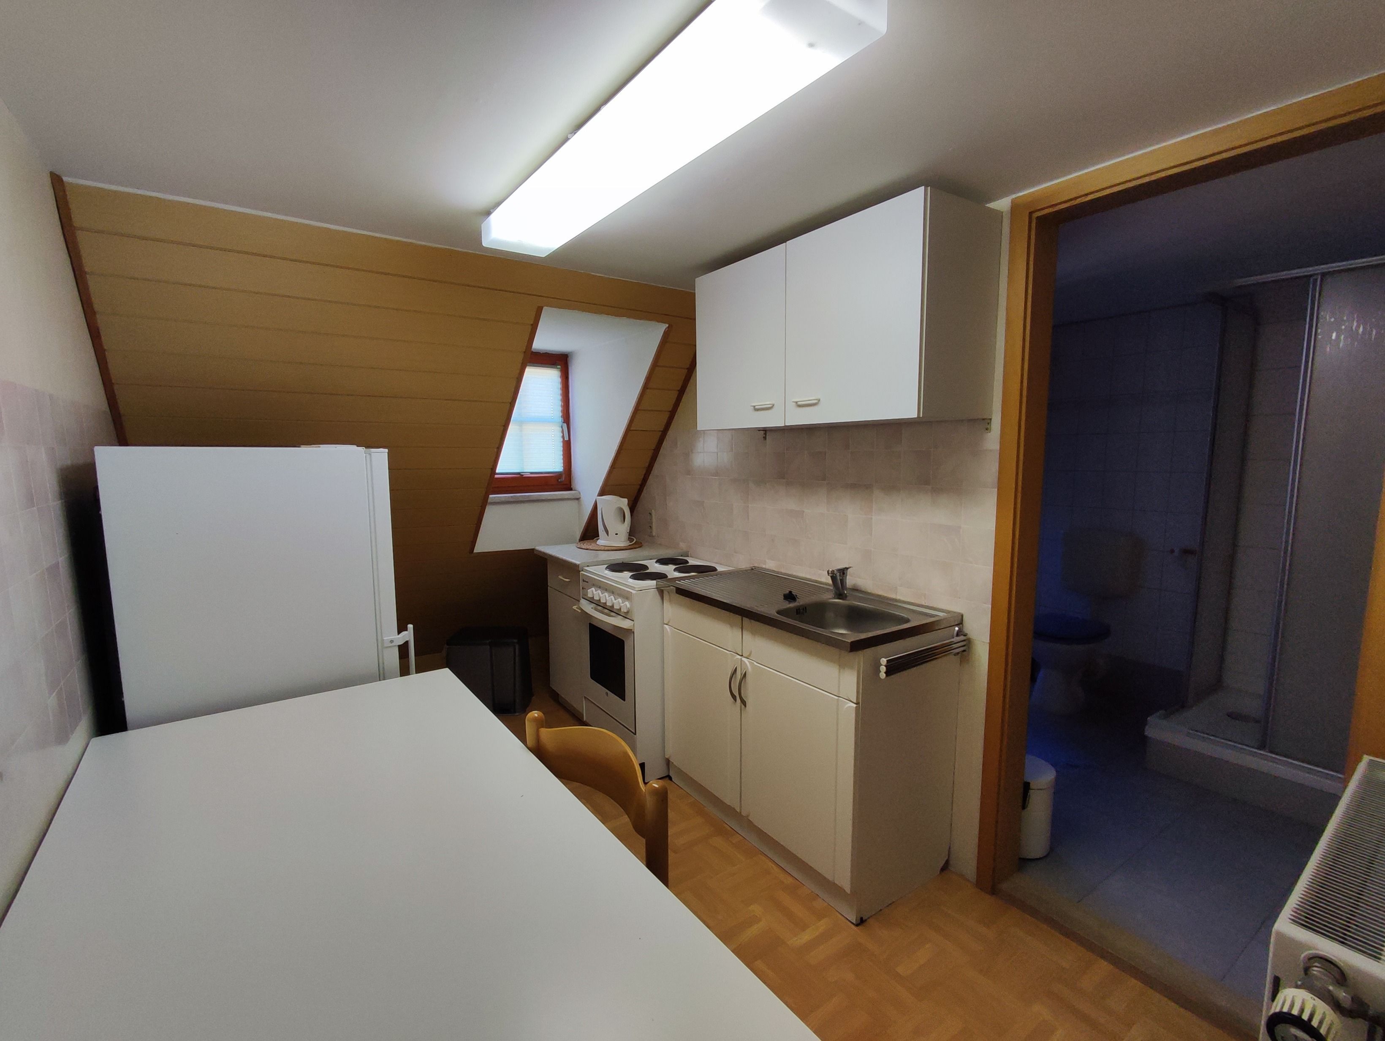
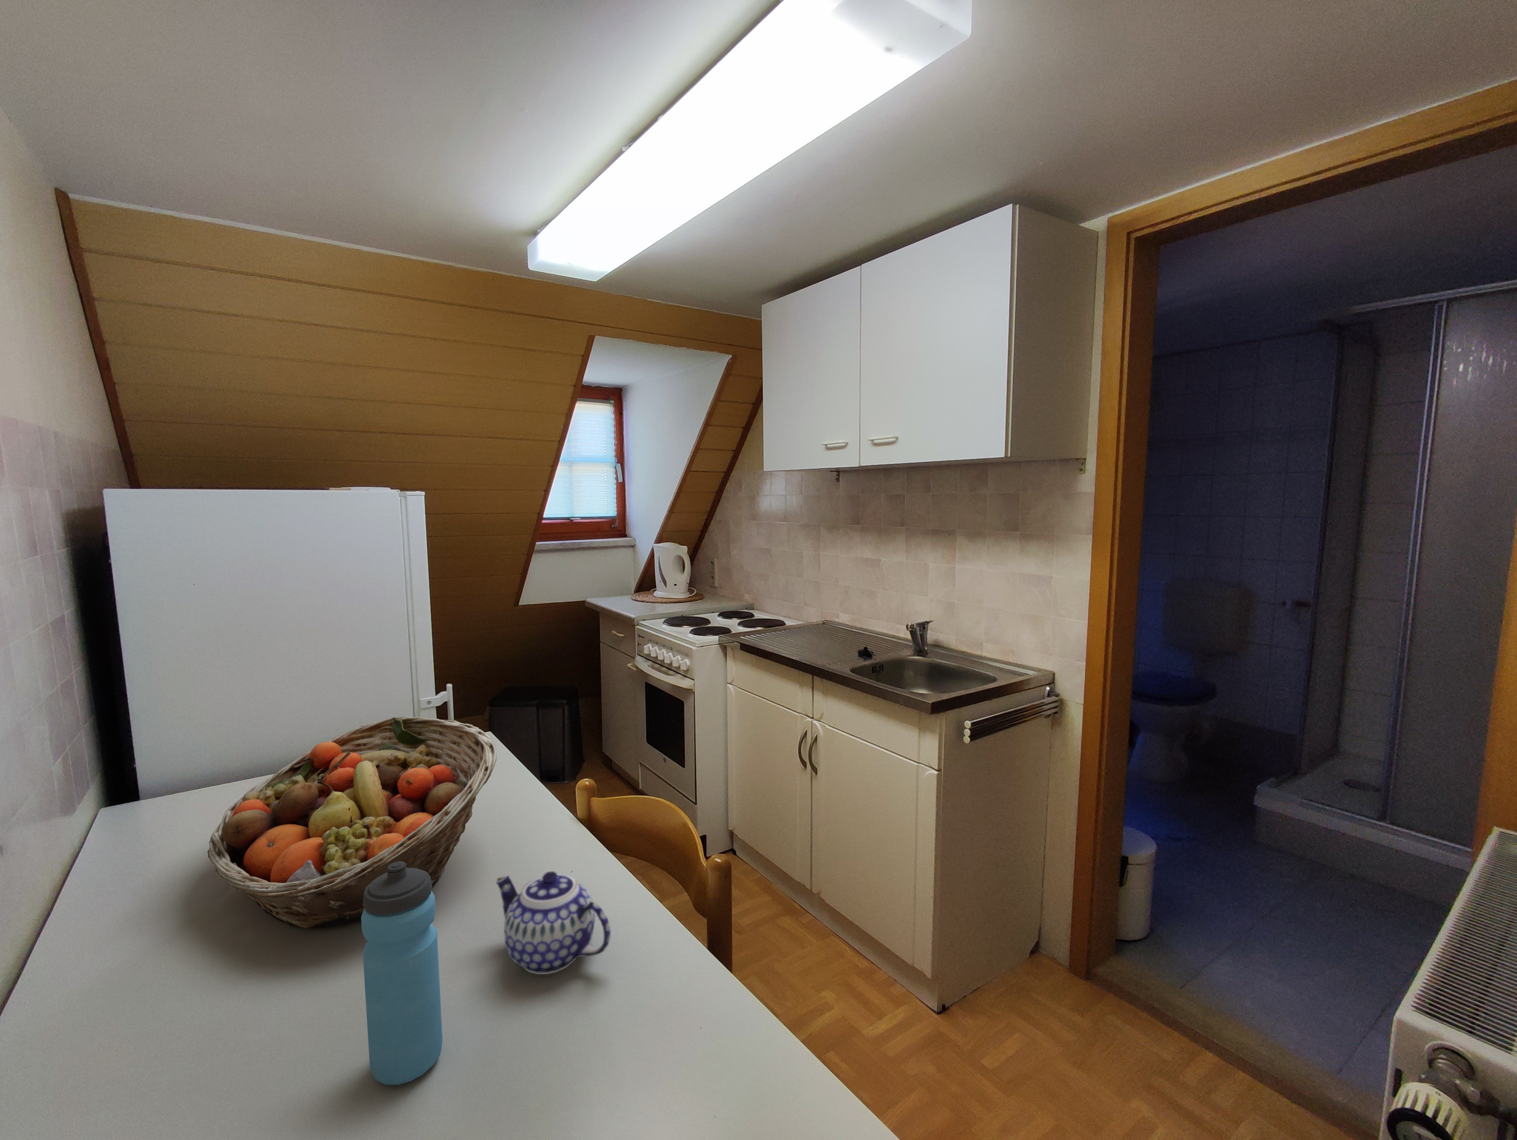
+ fruit basket (363, 809)
+ water bottle (402, 965)
+ teapot (551, 915)
